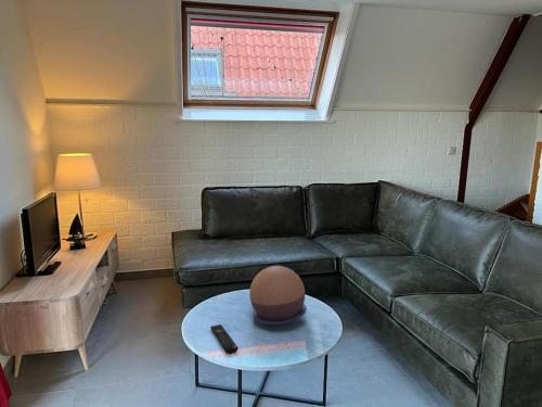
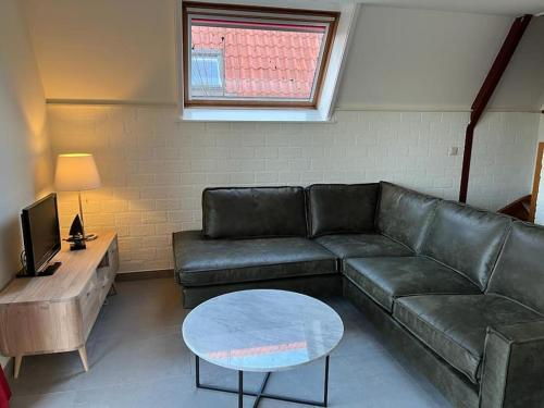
- remote control (223, 338)
- decorative bowl (278, 294)
